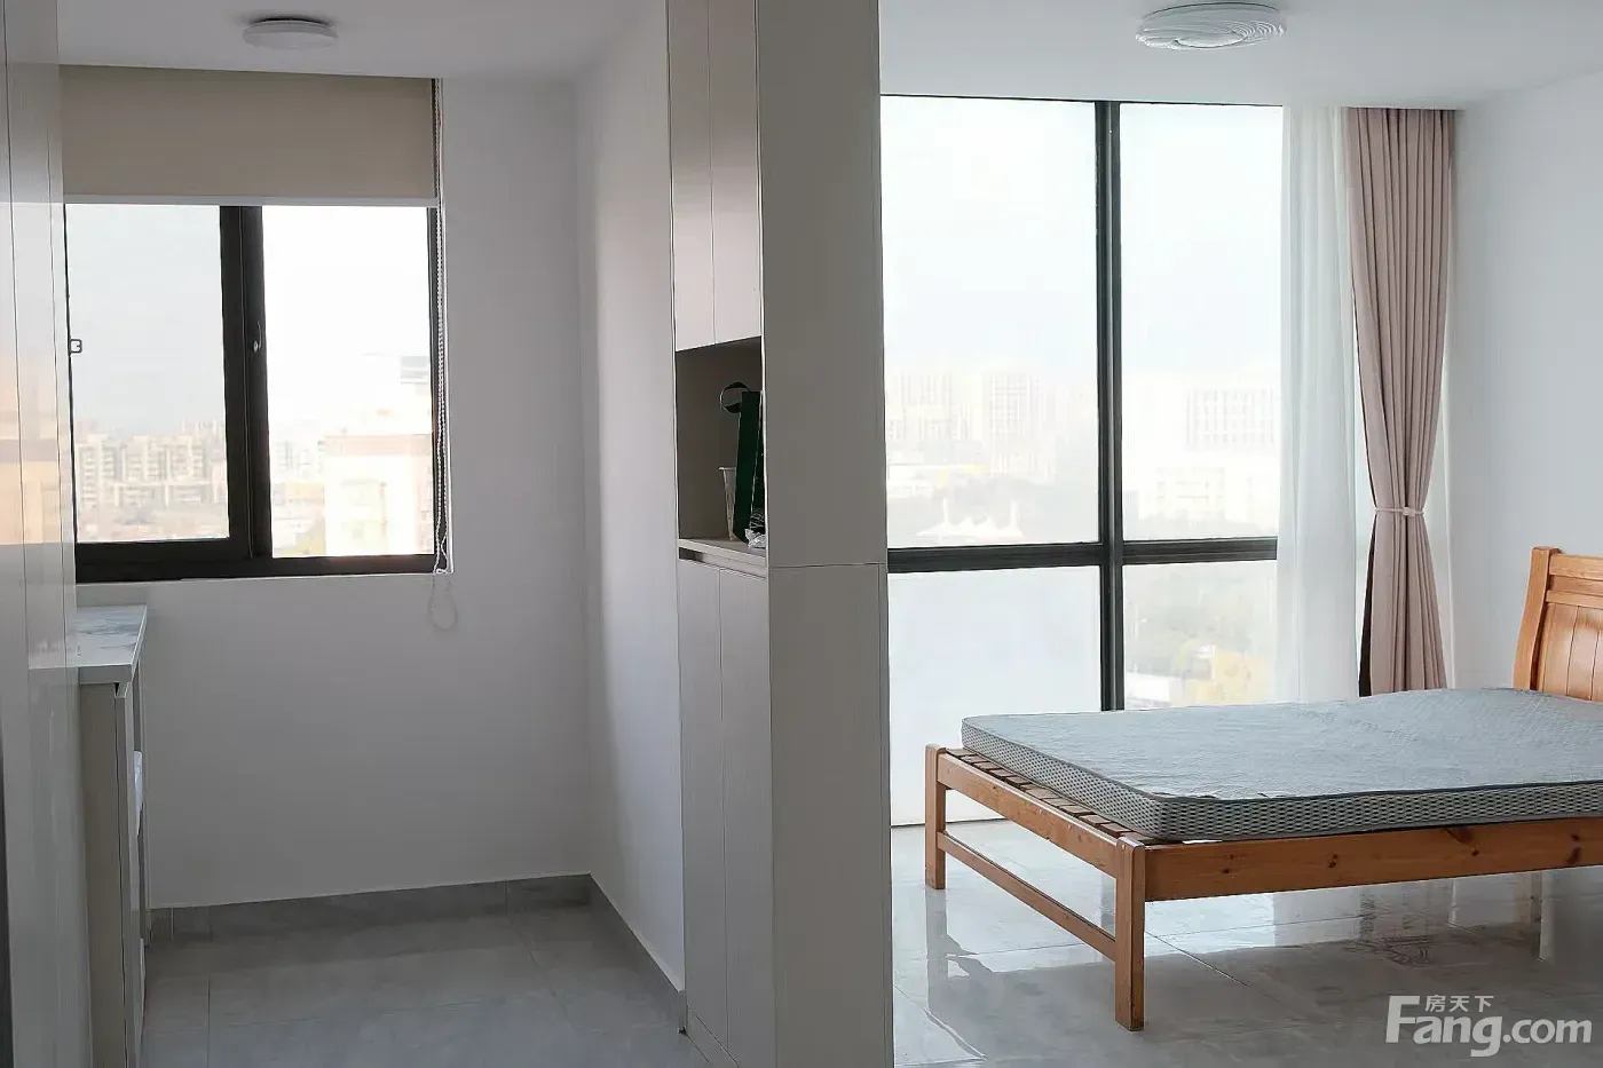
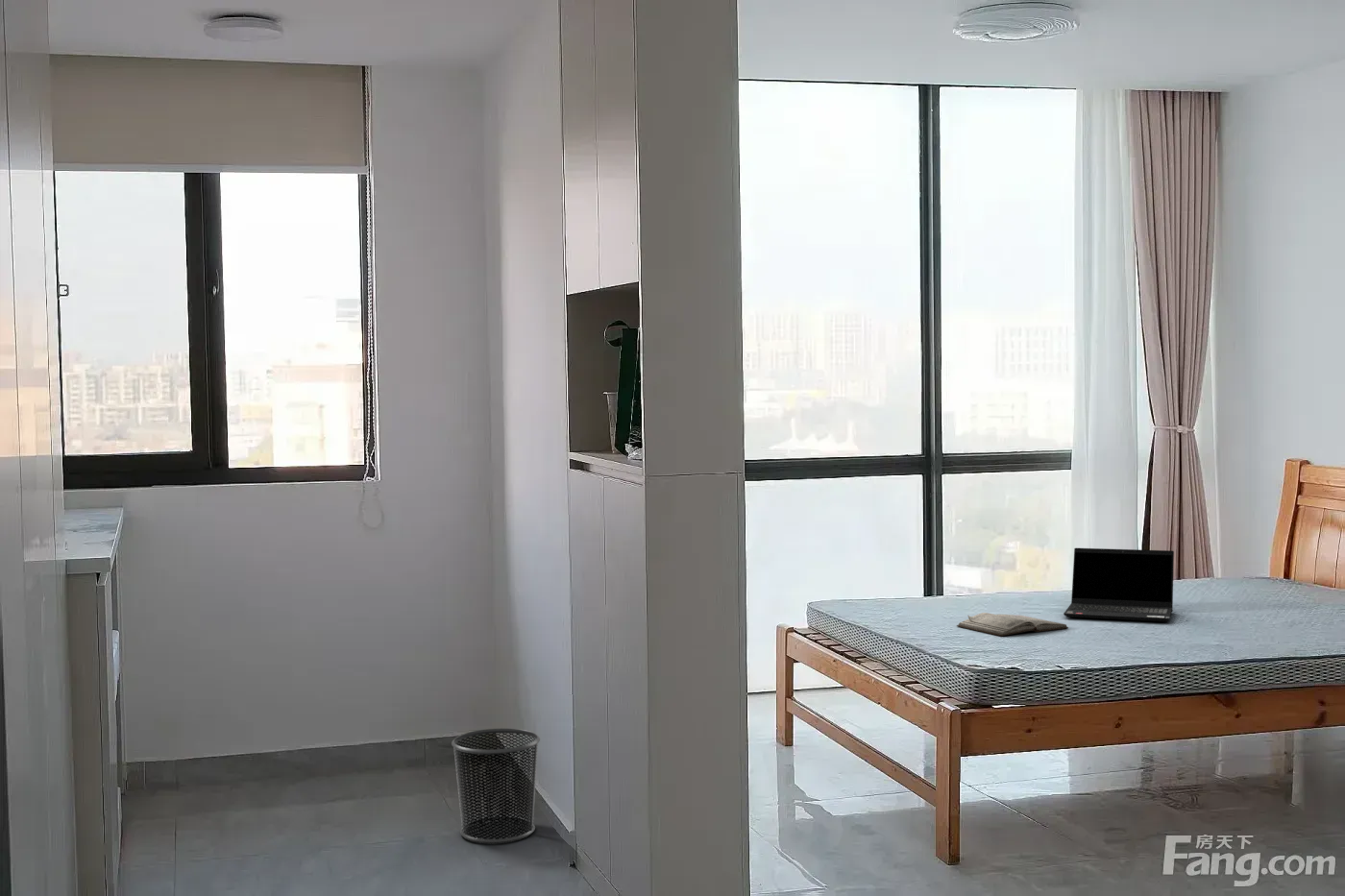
+ waste bin (497, 785)
+ laptop computer (1119, 583)
+ diary (1012, 621)
